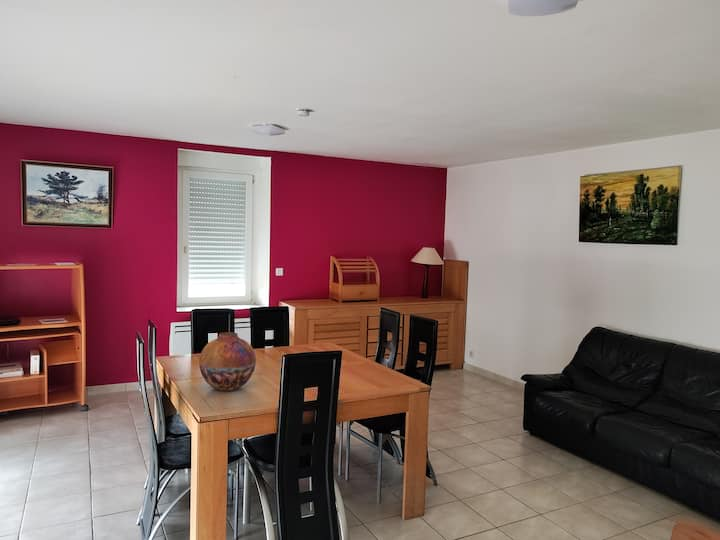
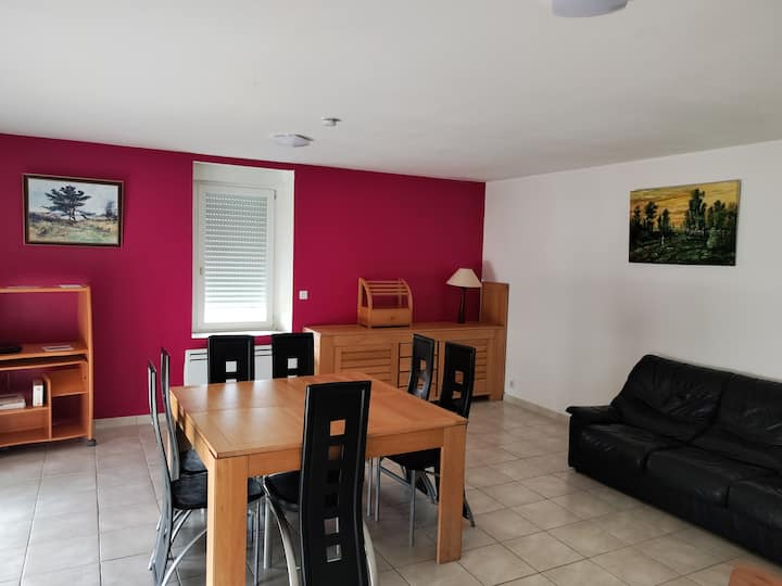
- vase (227, 360)
